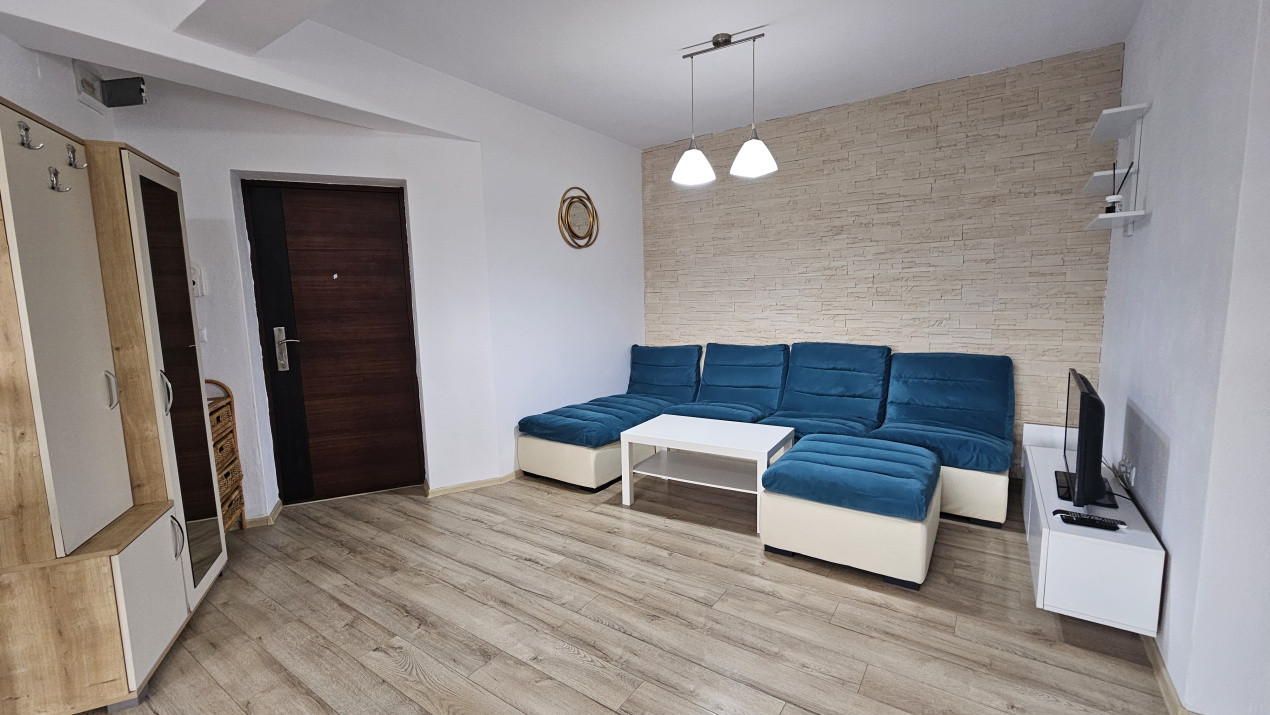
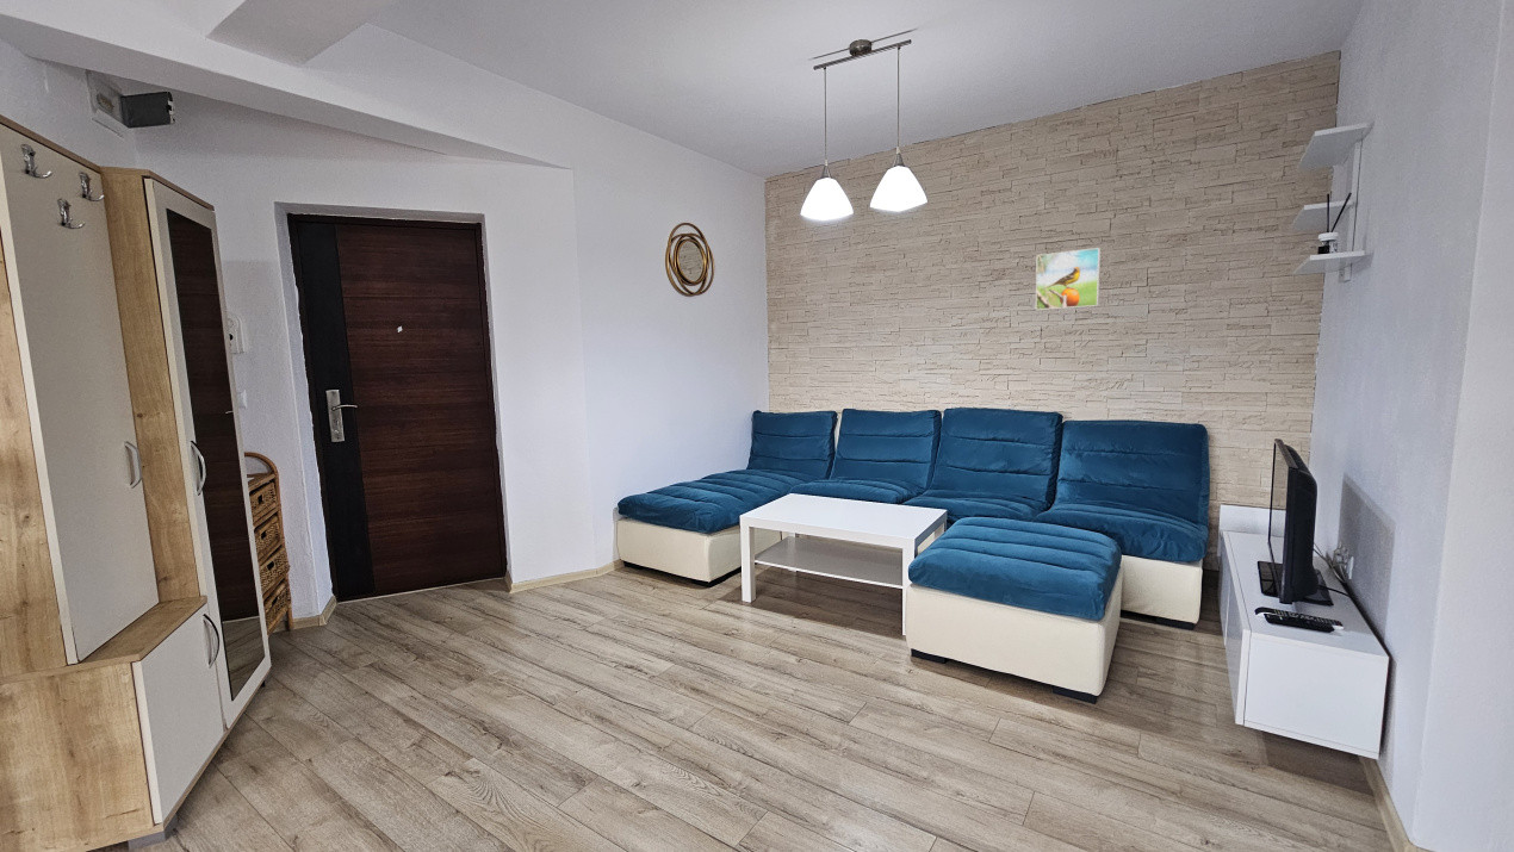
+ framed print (1067, 280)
